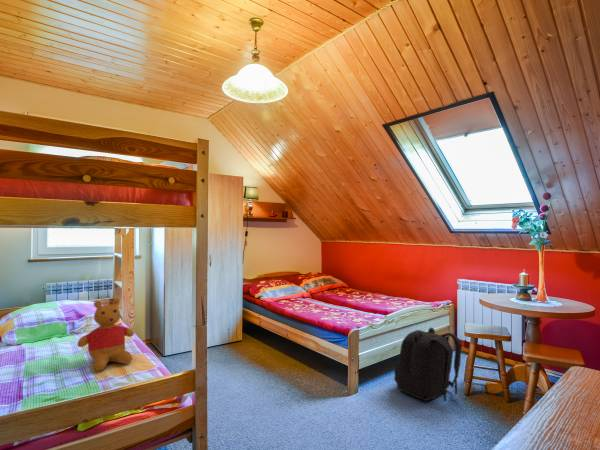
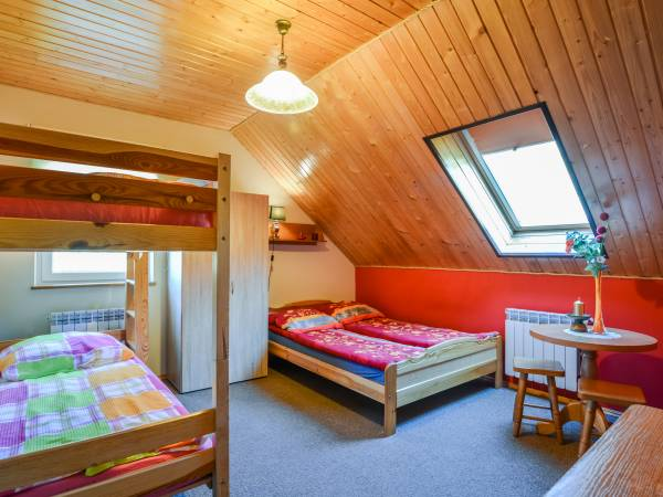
- backpack (428, 361)
- teddy bear (109, 331)
